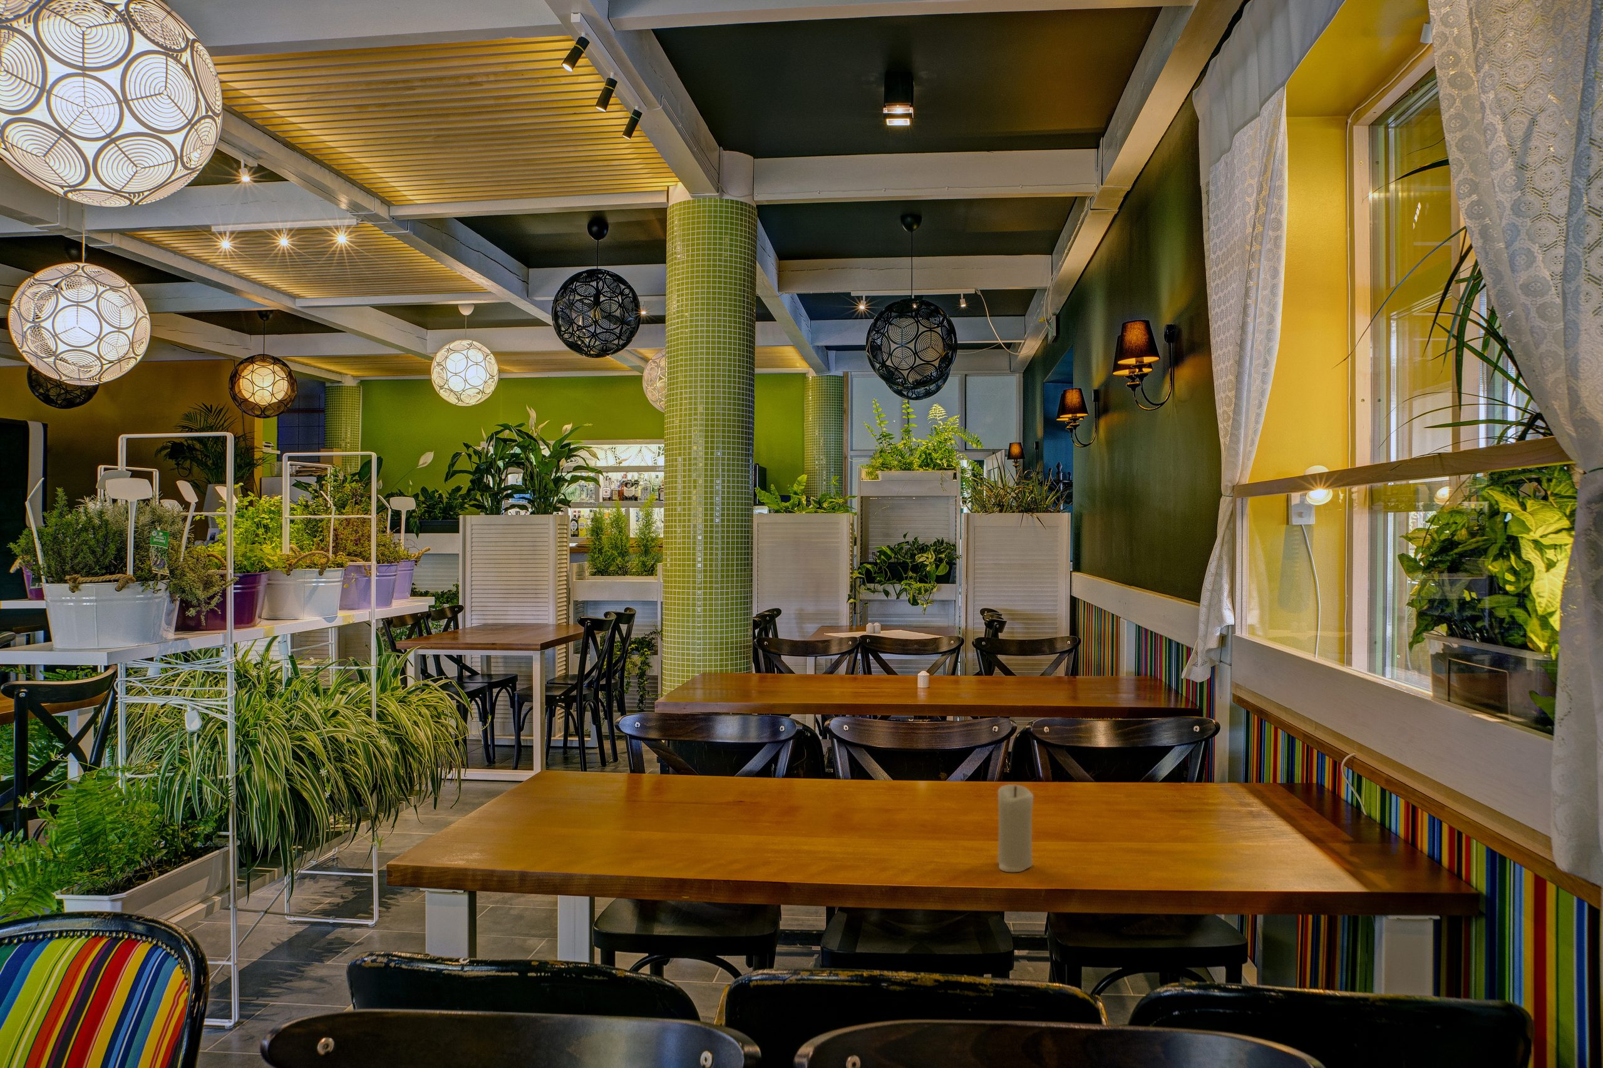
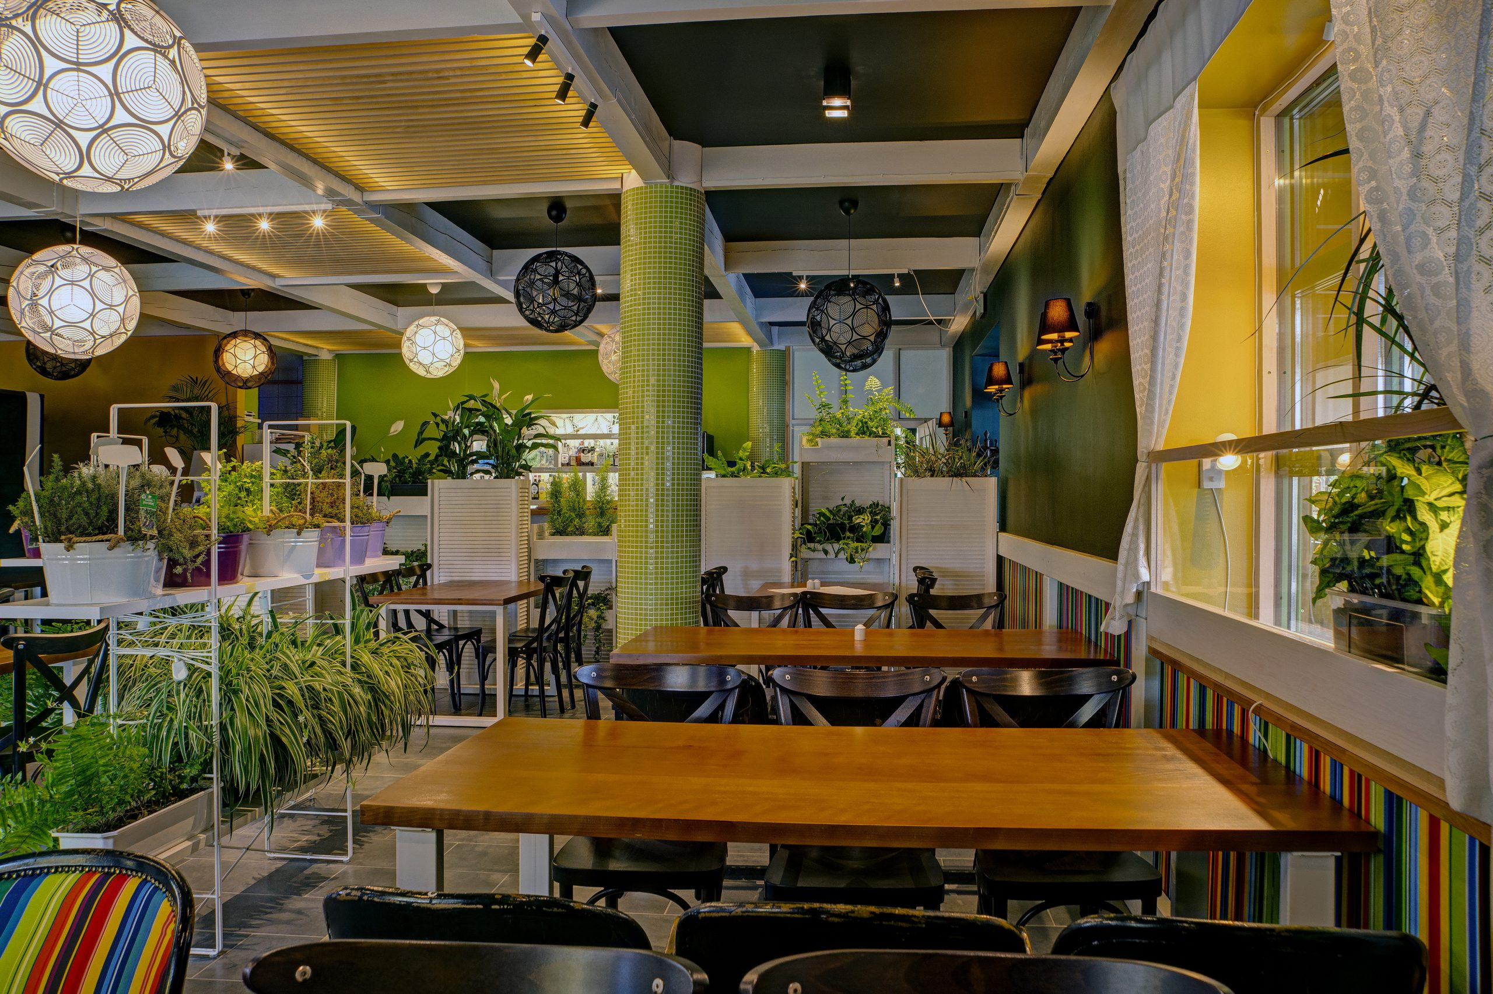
- candle (1014, 826)
